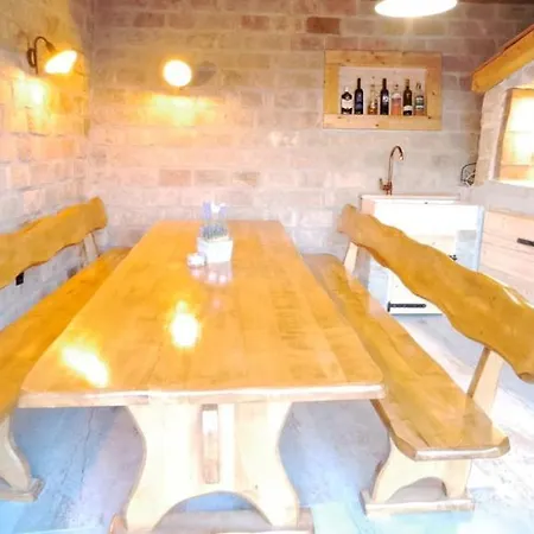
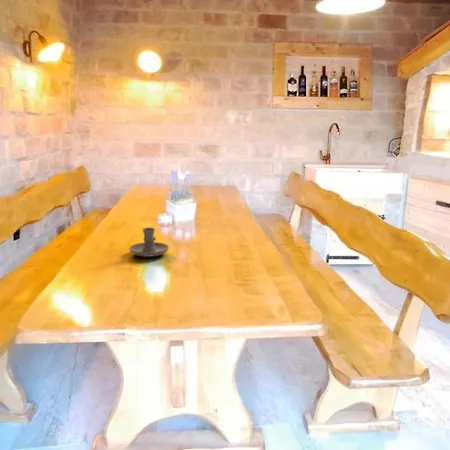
+ candle holder (149, 240)
